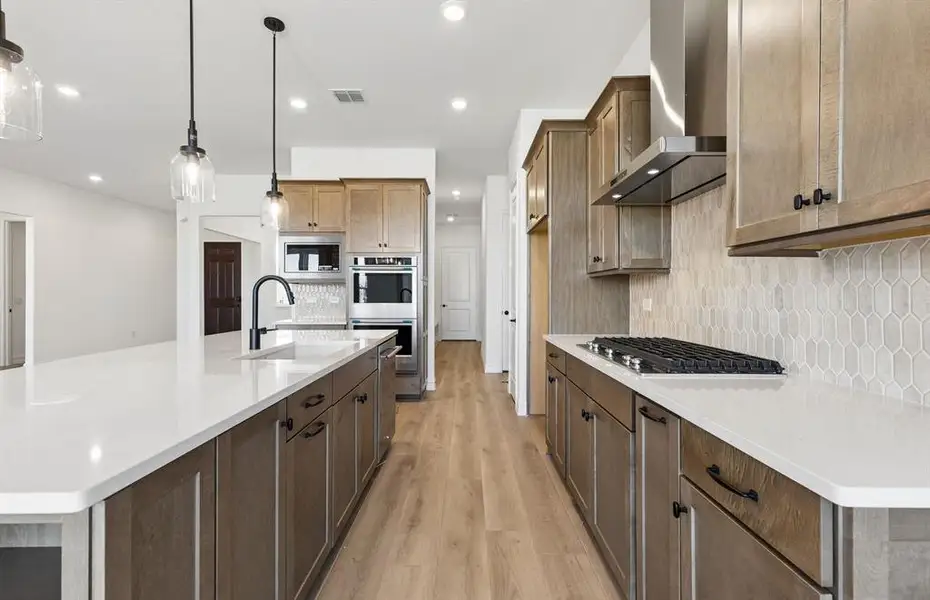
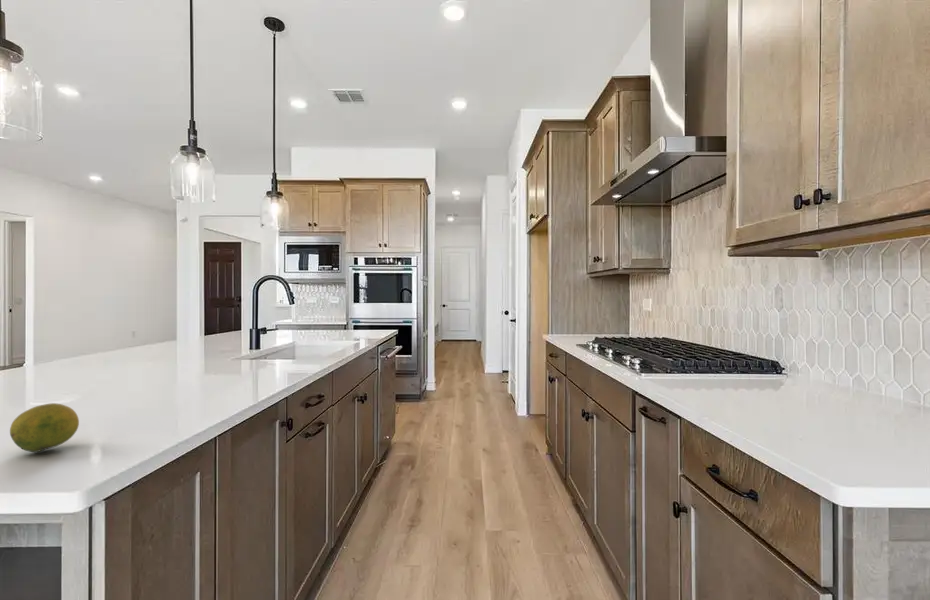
+ fruit (45, 426)
